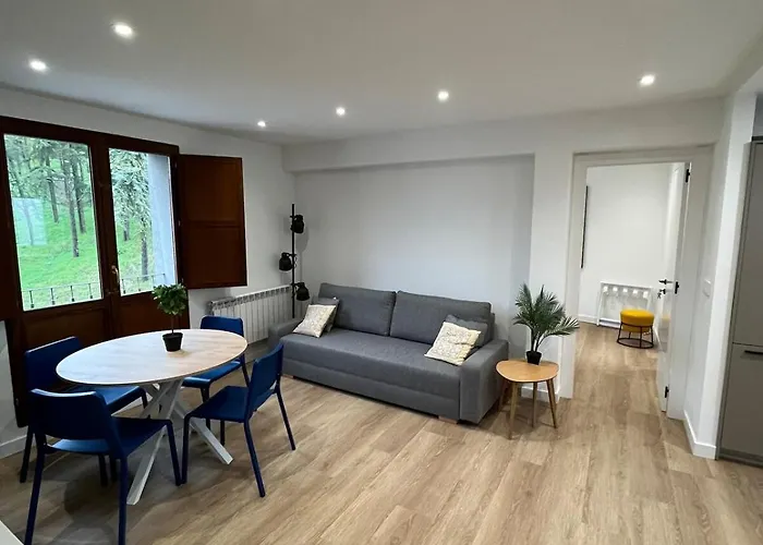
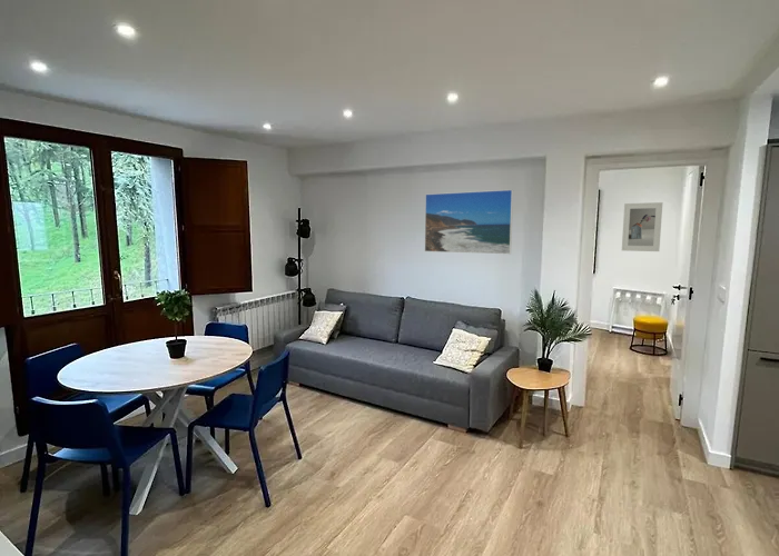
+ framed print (641, 227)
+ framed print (465, 222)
